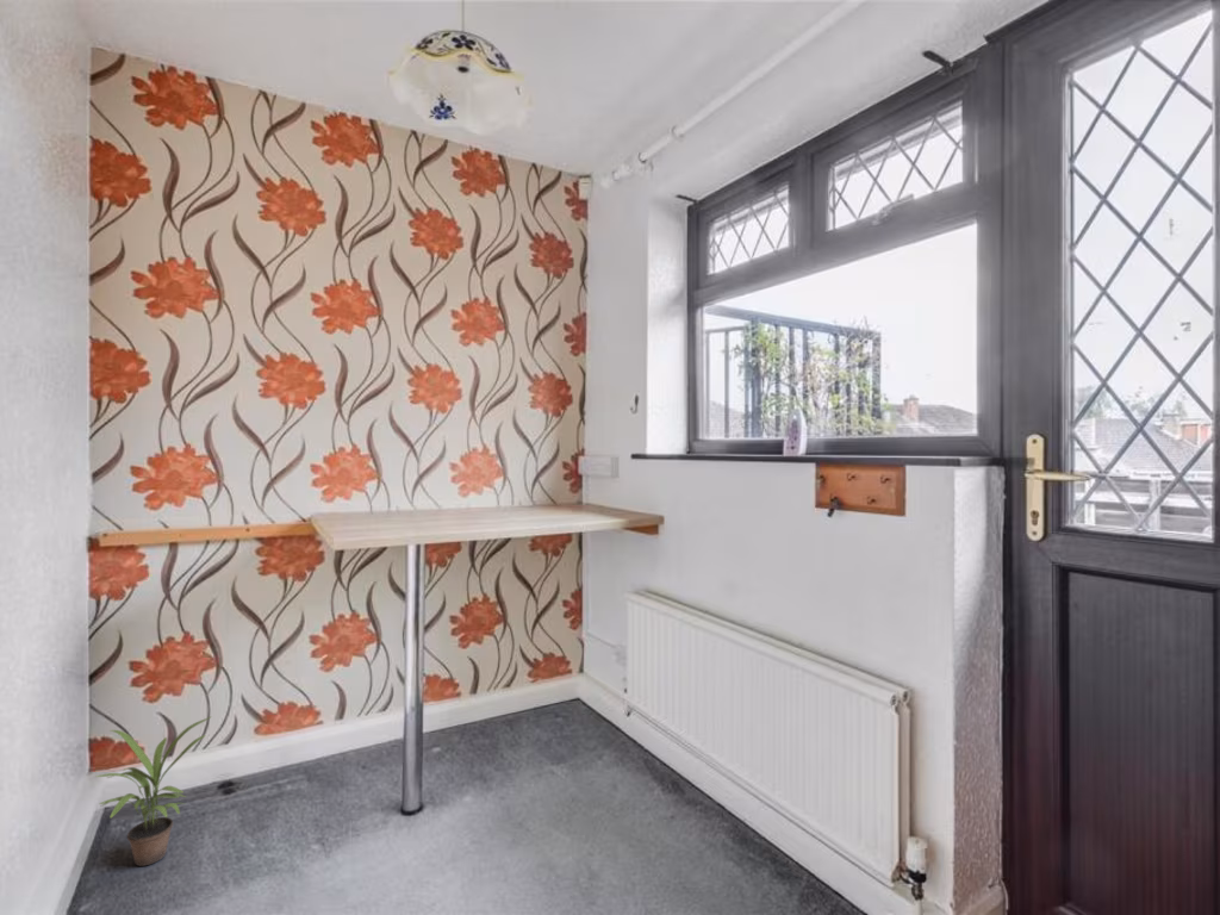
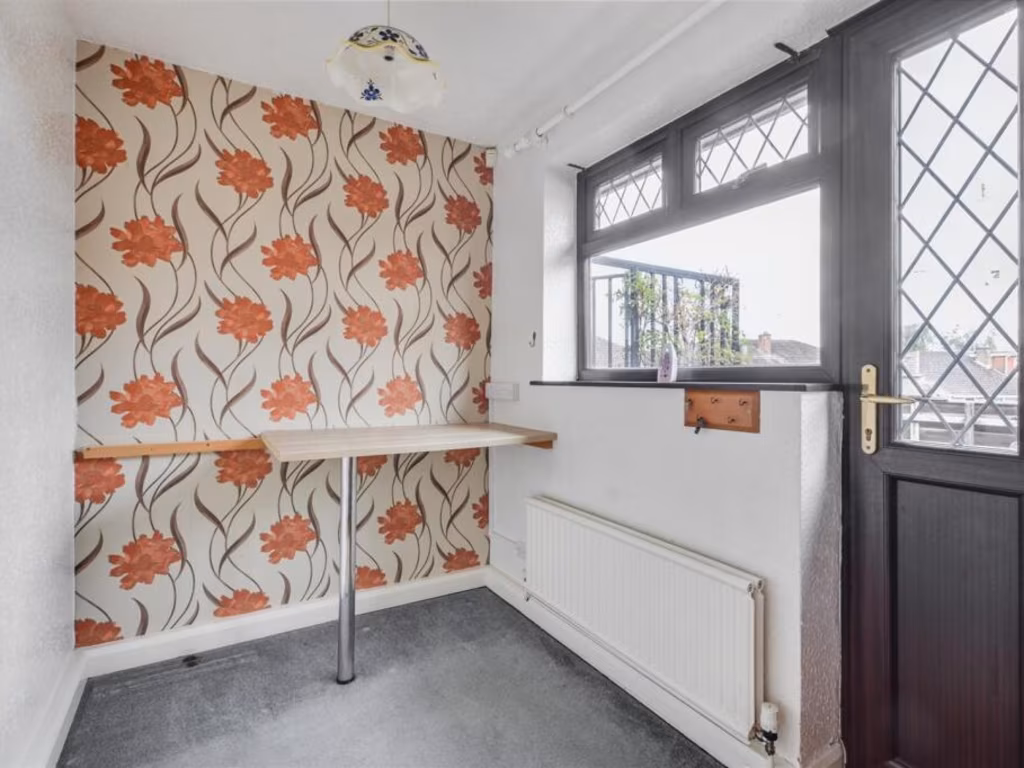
- potted plant (156, 792)
